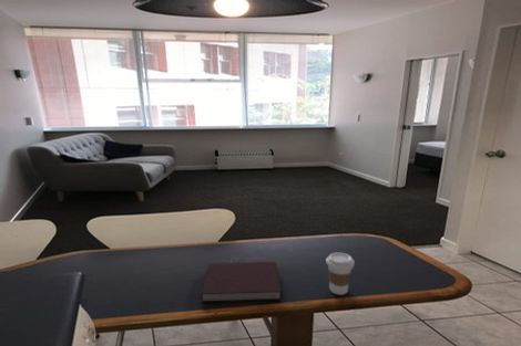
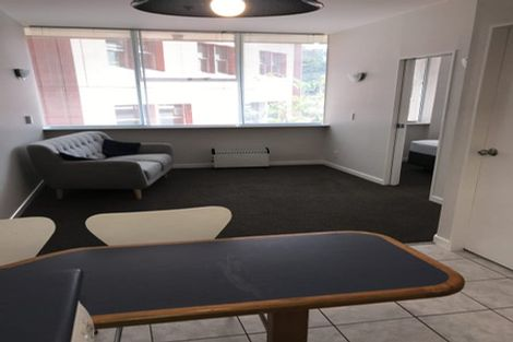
- notebook (242, 280)
- coffee cup (339, 273)
